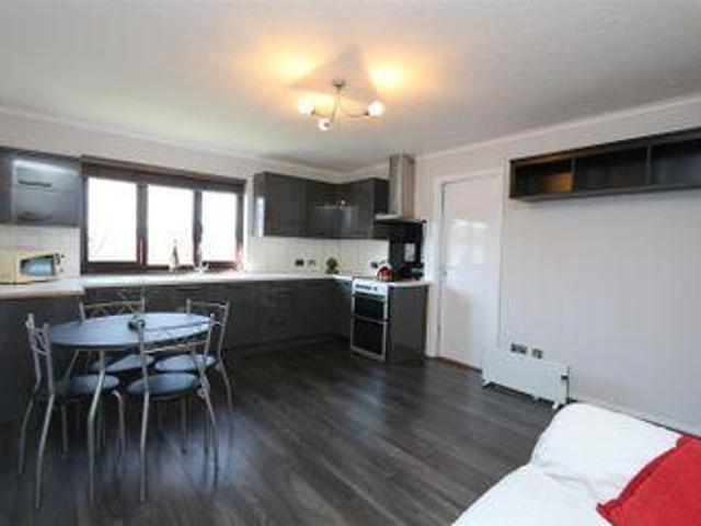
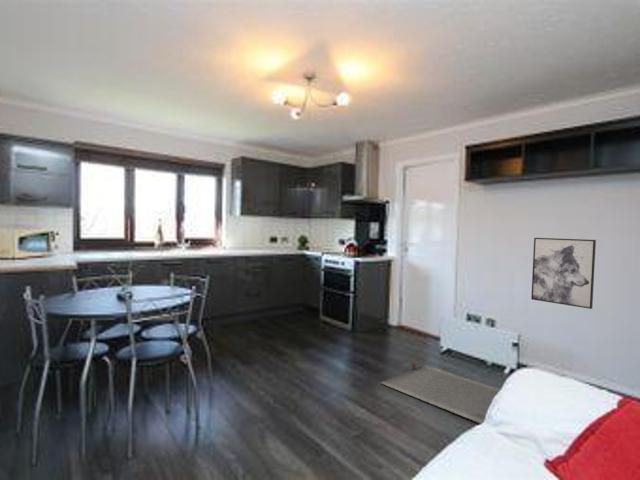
+ door mat (453, 386)
+ wall art (561, 271)
